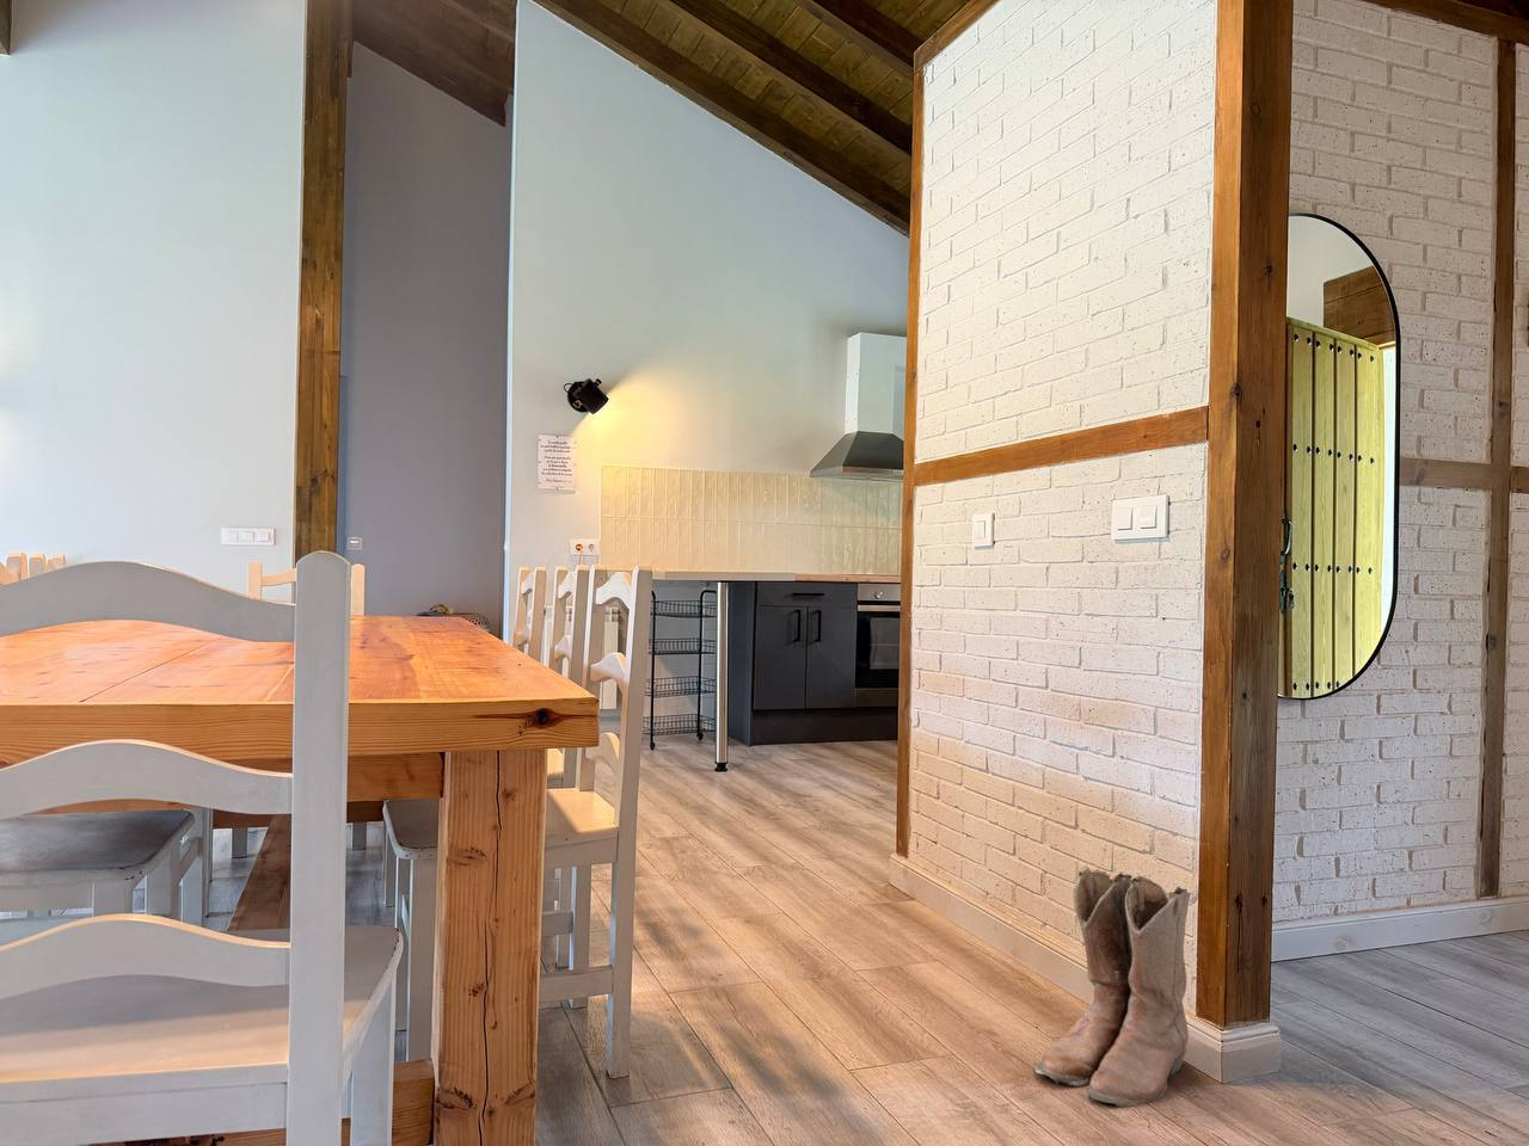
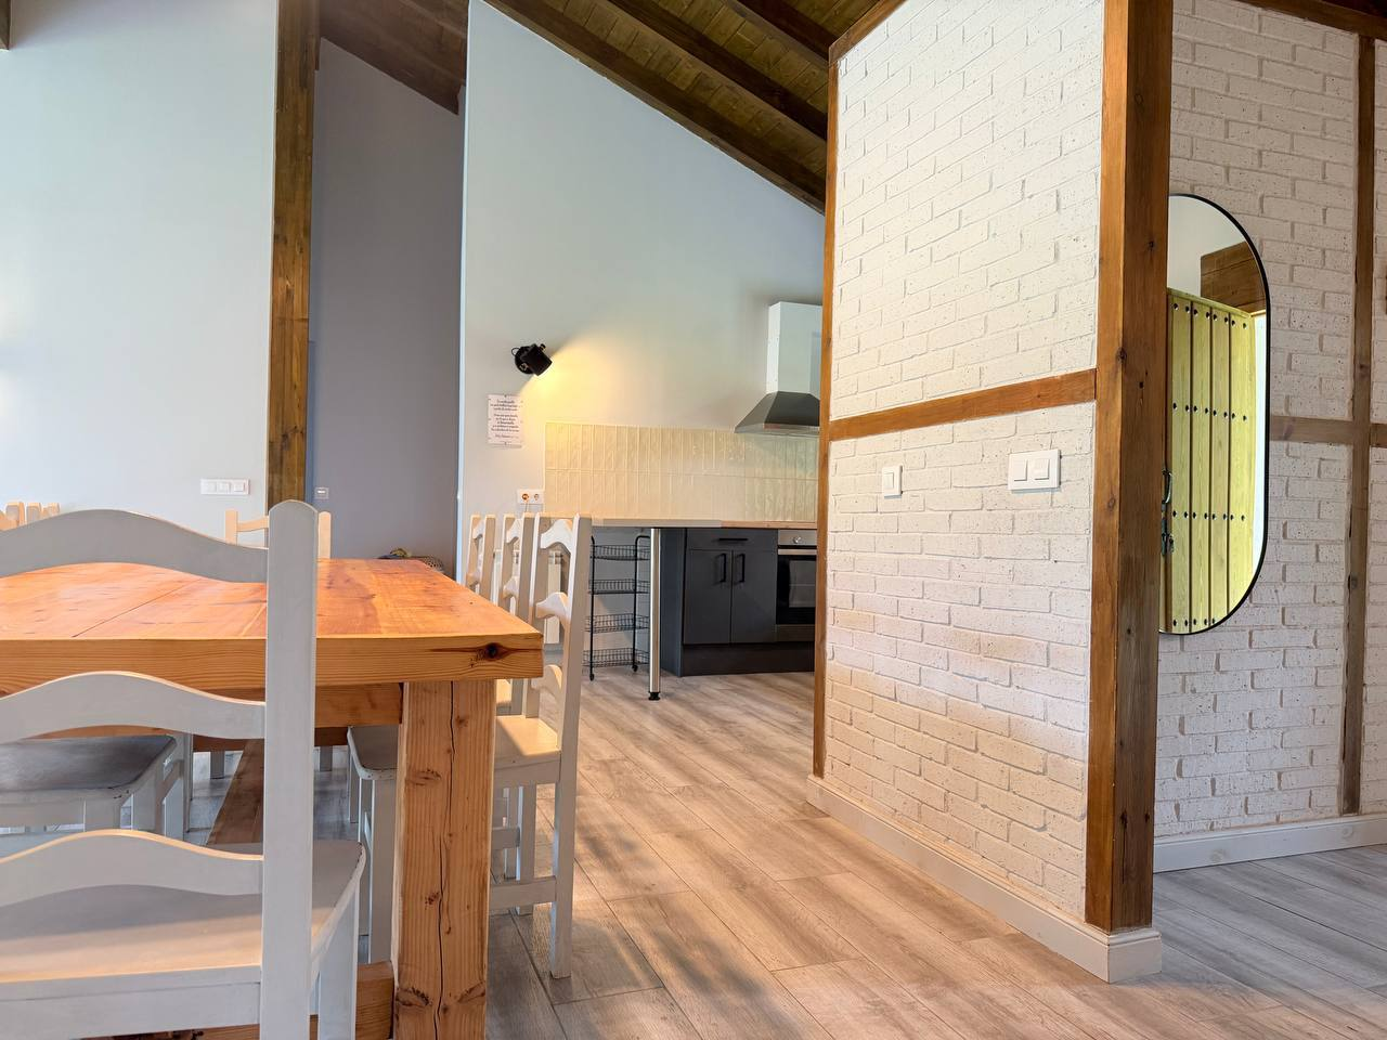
- boots (1116, 974)
